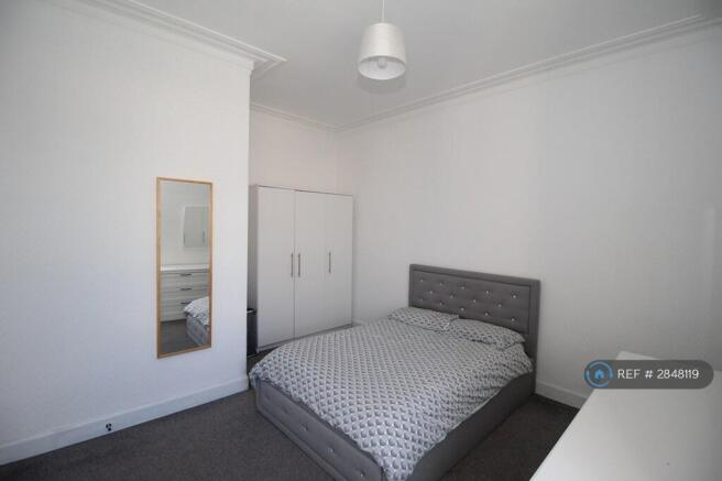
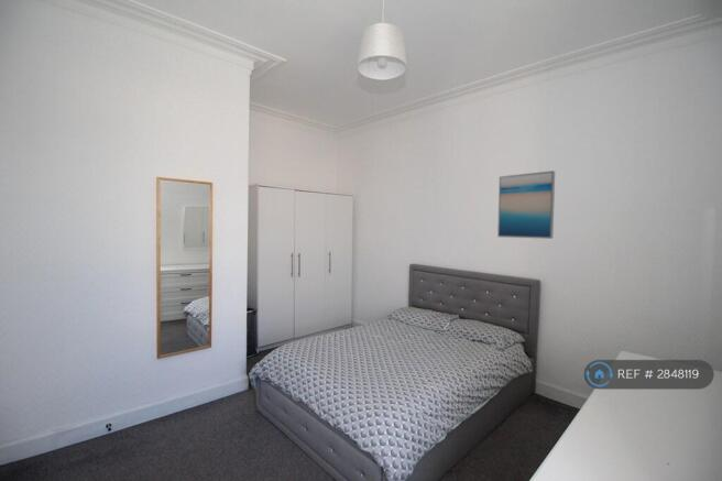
+ wall art (524, 206)
